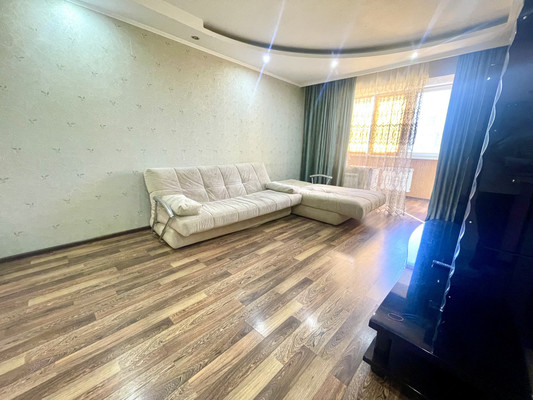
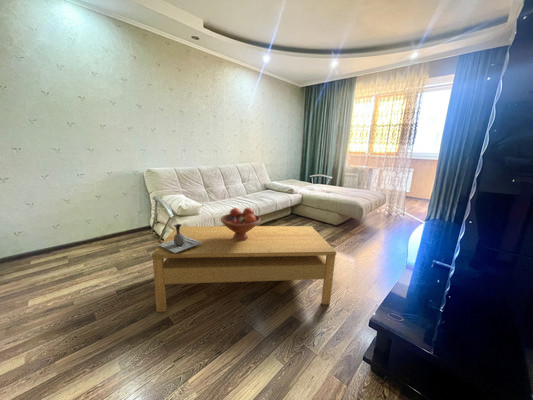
+ coffee table (247, 261)
+ decorative vase (180, 235)
+ fruit bowl (240, 224)
